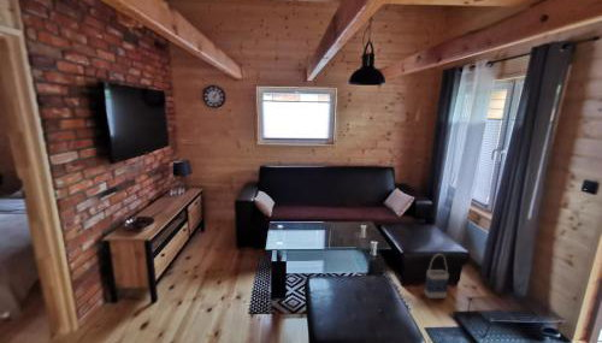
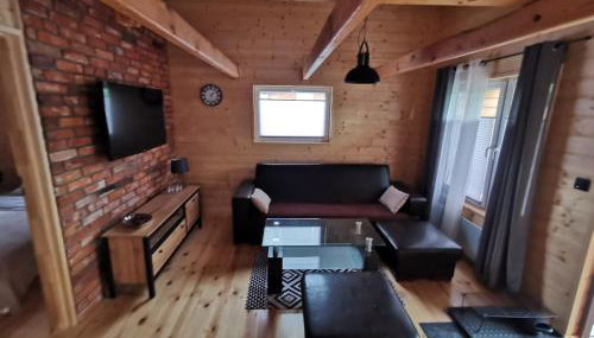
- bag (437, 274)
